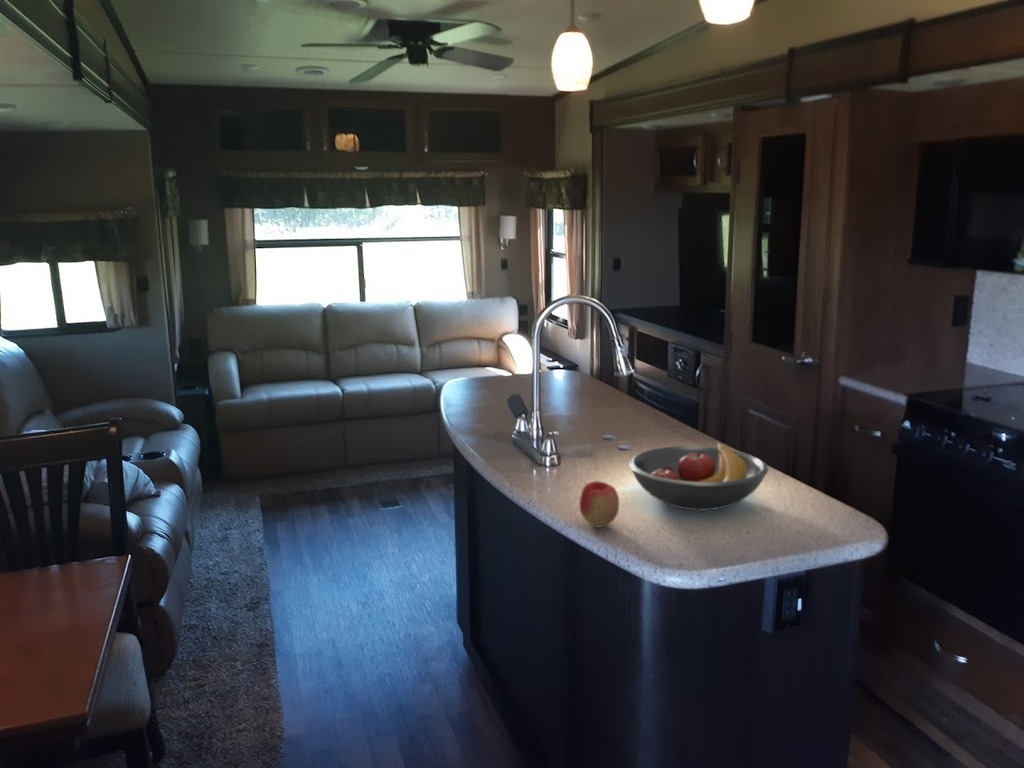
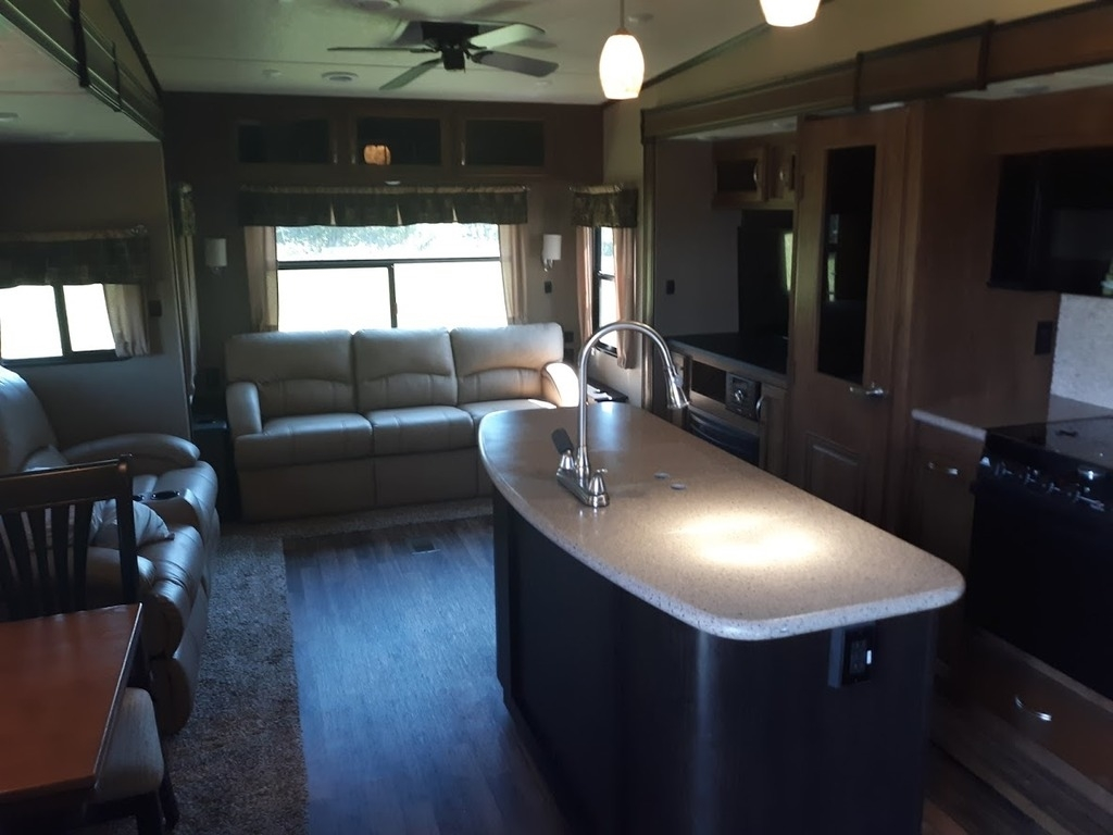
- fruit bowl (697, 477)
- apple (599, 505)
